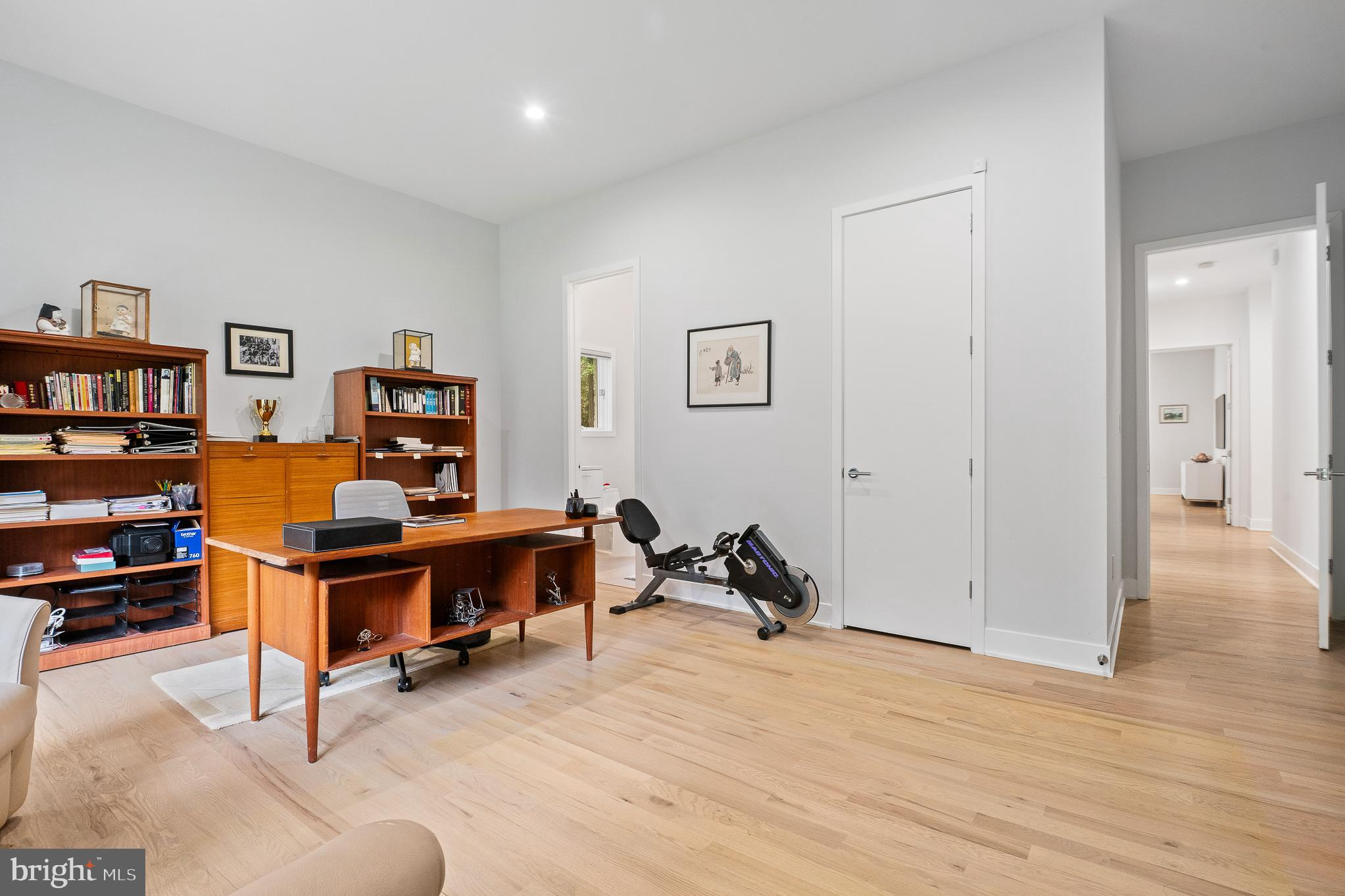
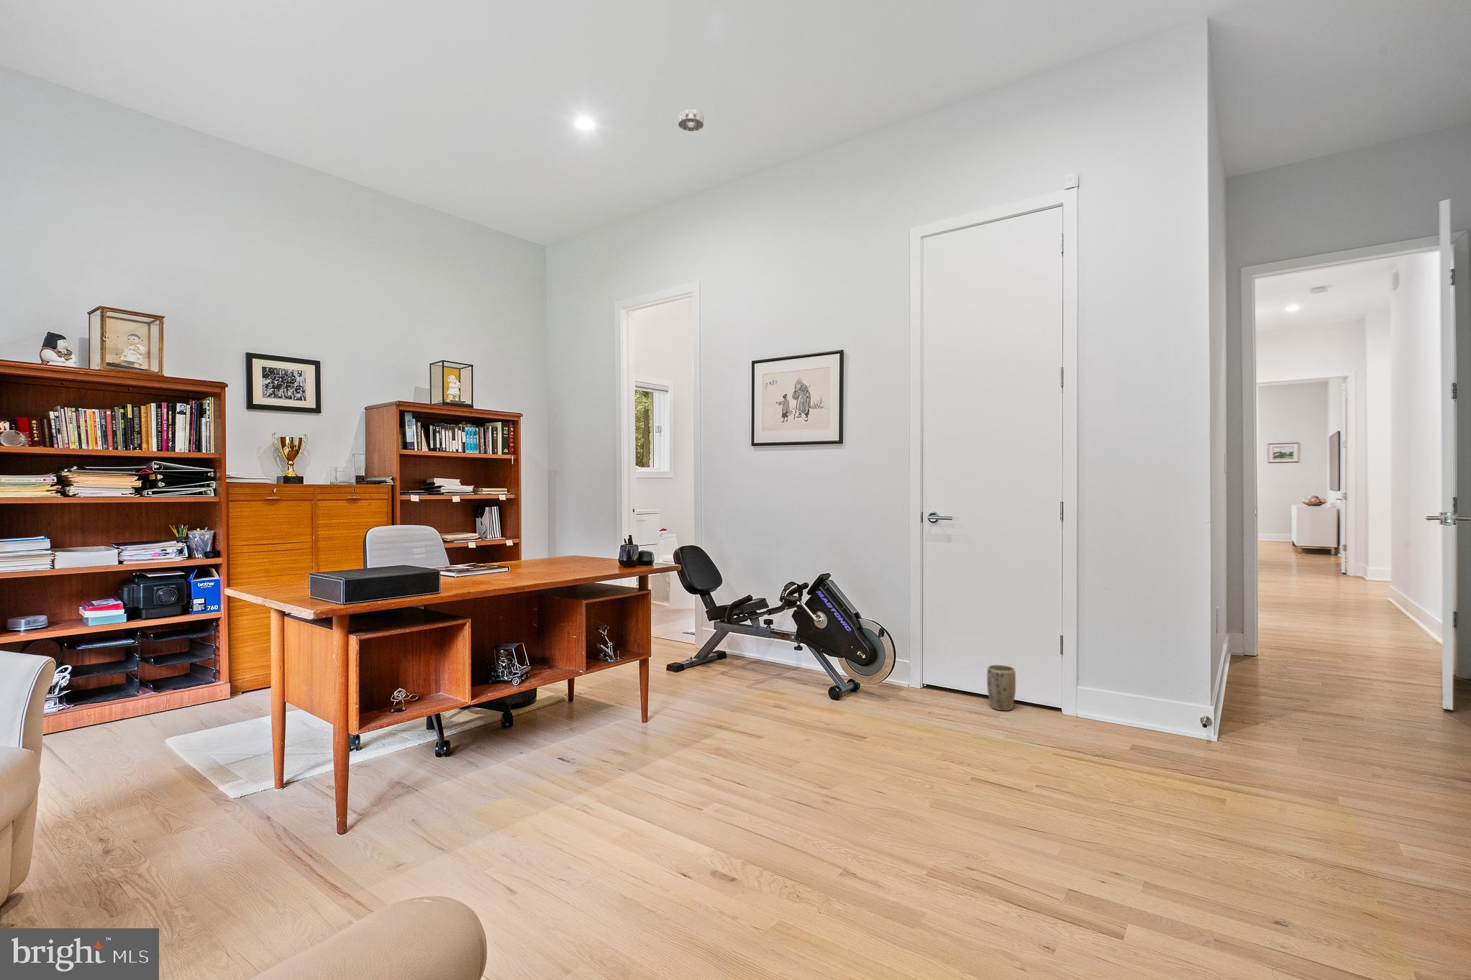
+ plant pot (1002, 687)
+ smoke detector (690, 119)
